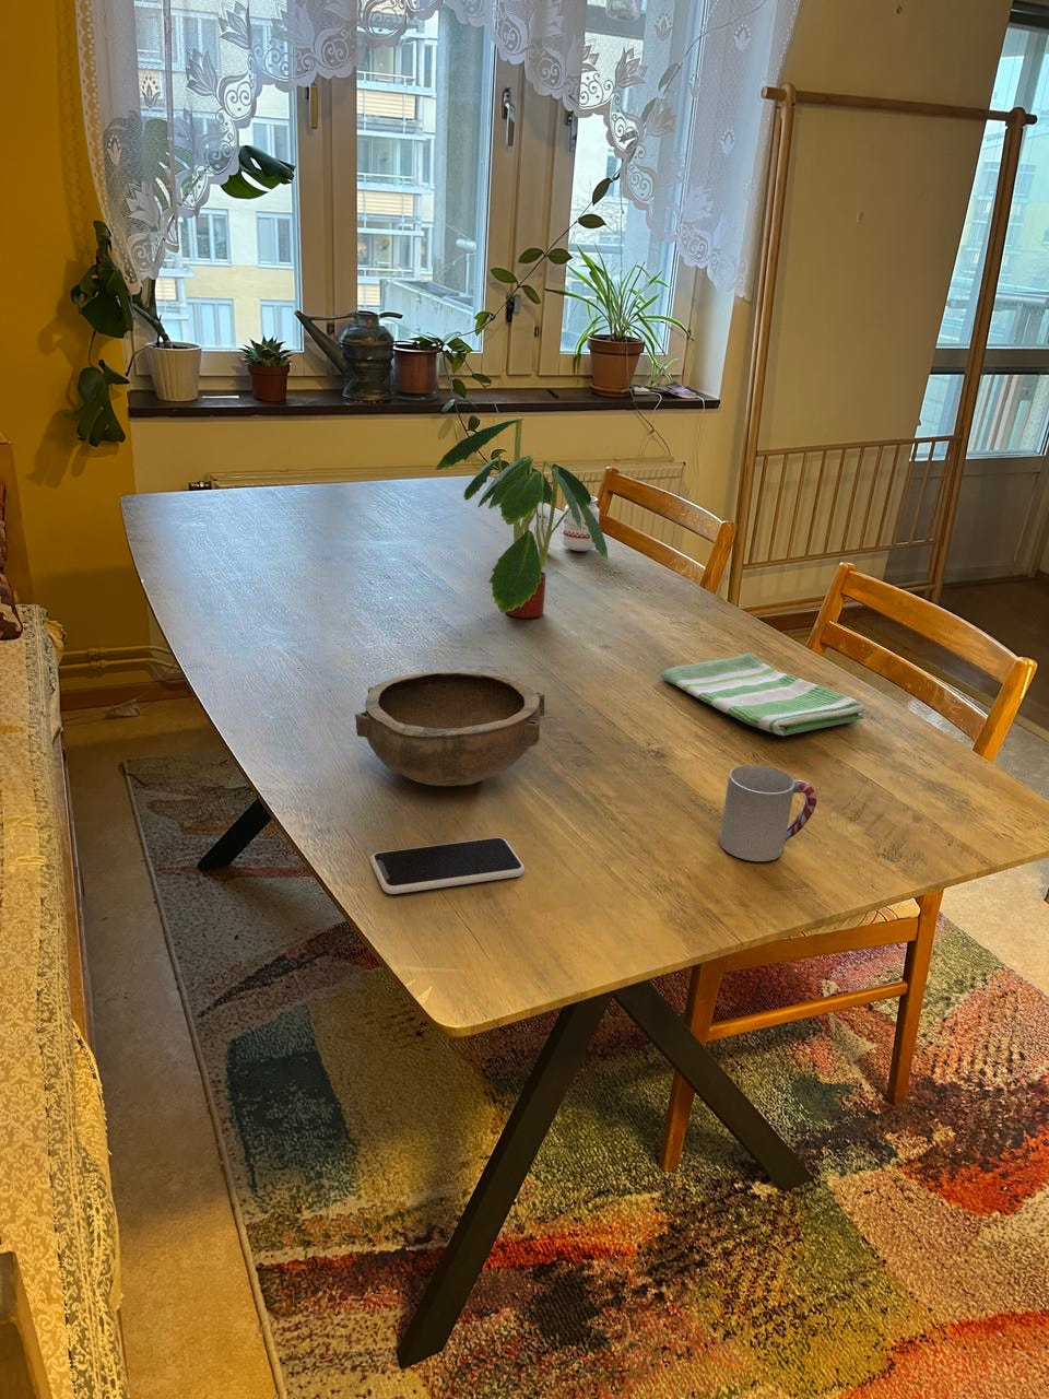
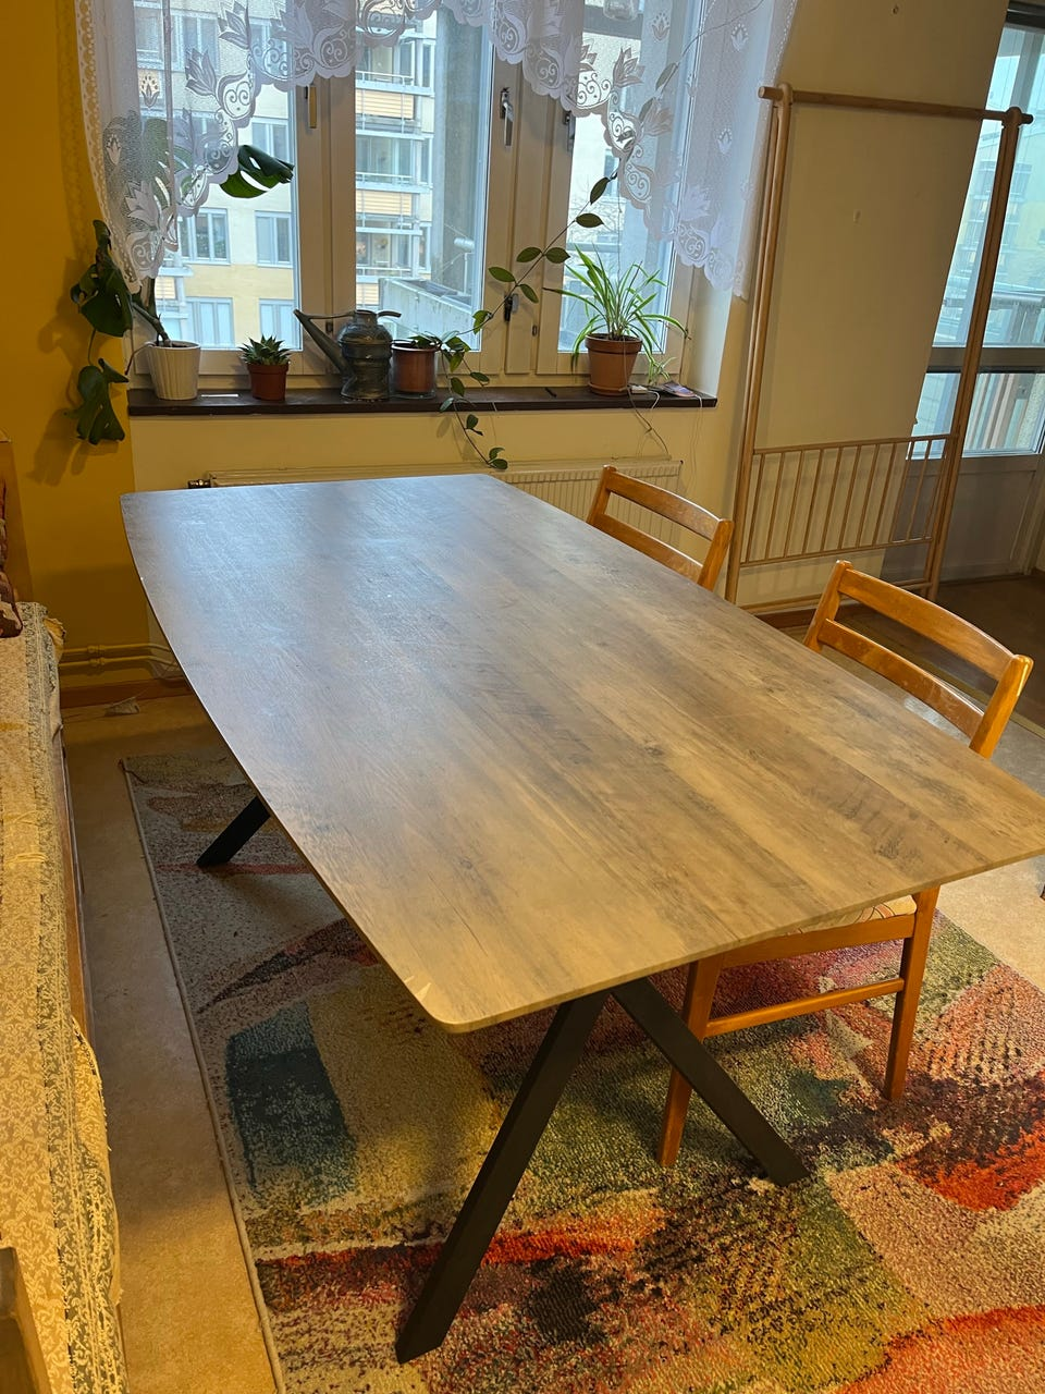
- candle (569, 524)
- dish towel (760, 692)
- bowl (450, 731)
- smartphone (447, 864)
- plant (522, 520)
- cup (769, 812)
